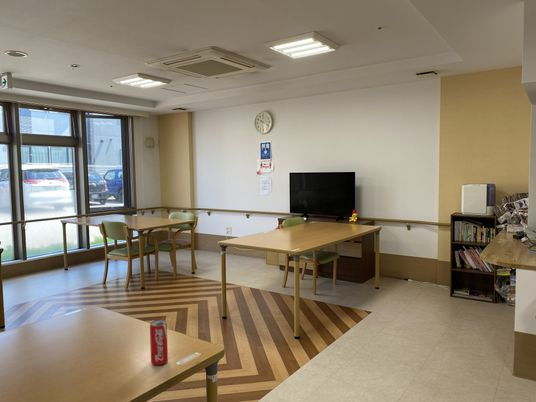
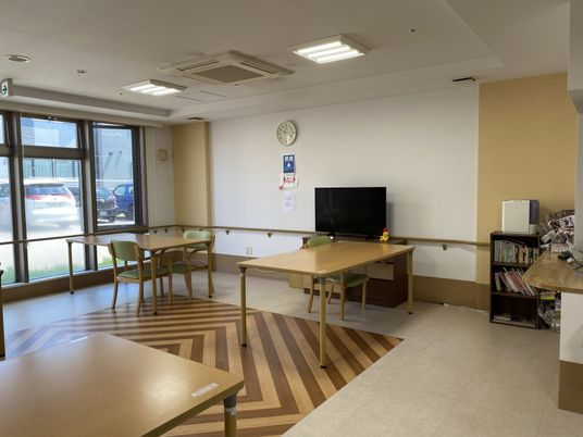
- beverage can (158, 342)
